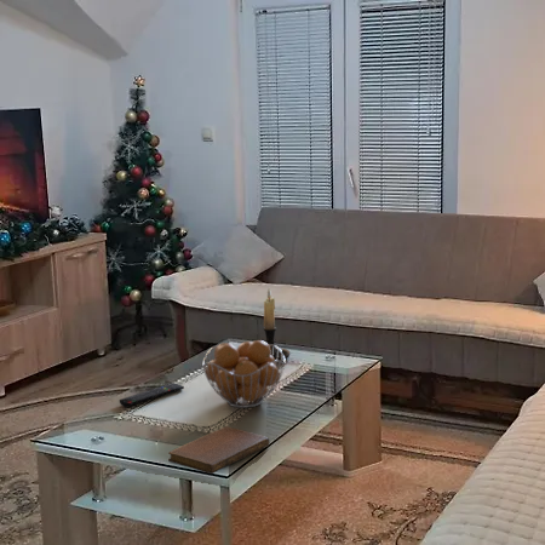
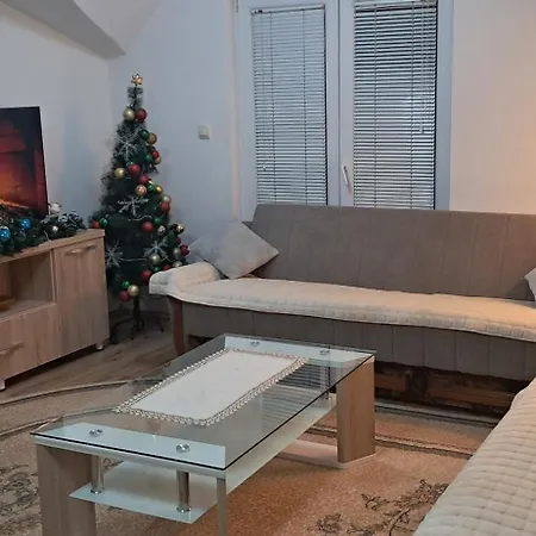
- notebook (219, 448)
- candle holder (266, 325)
- remote control (151, 395)
- fruit basket (243, 372)
